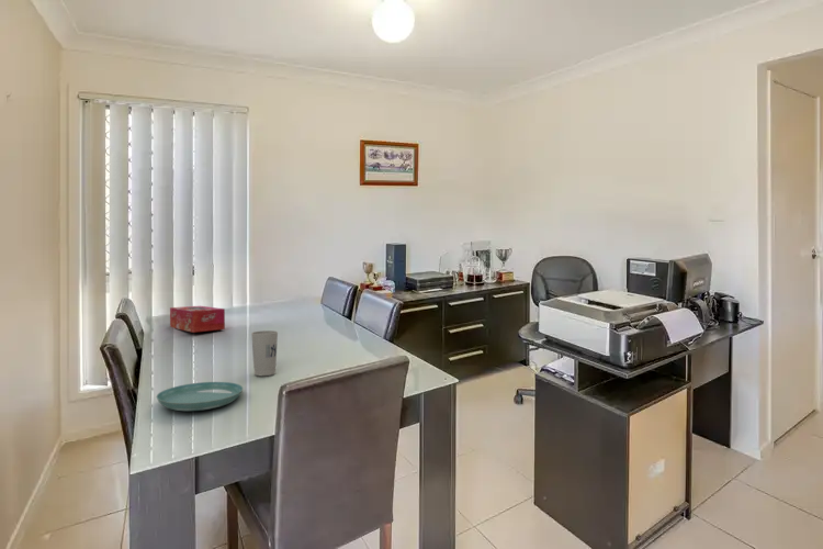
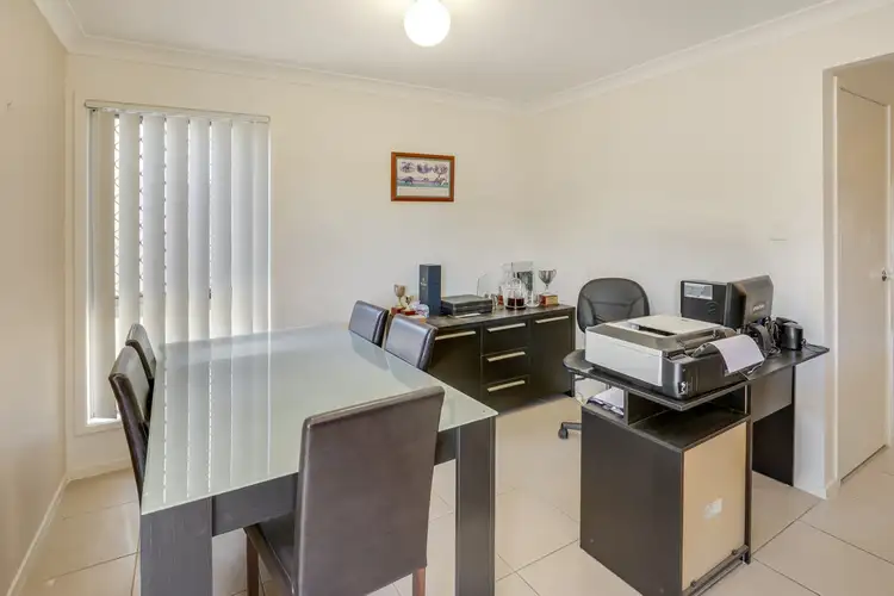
- cup (264, 352)
- tissue box (196, 317)
- saucer (201, 396)
